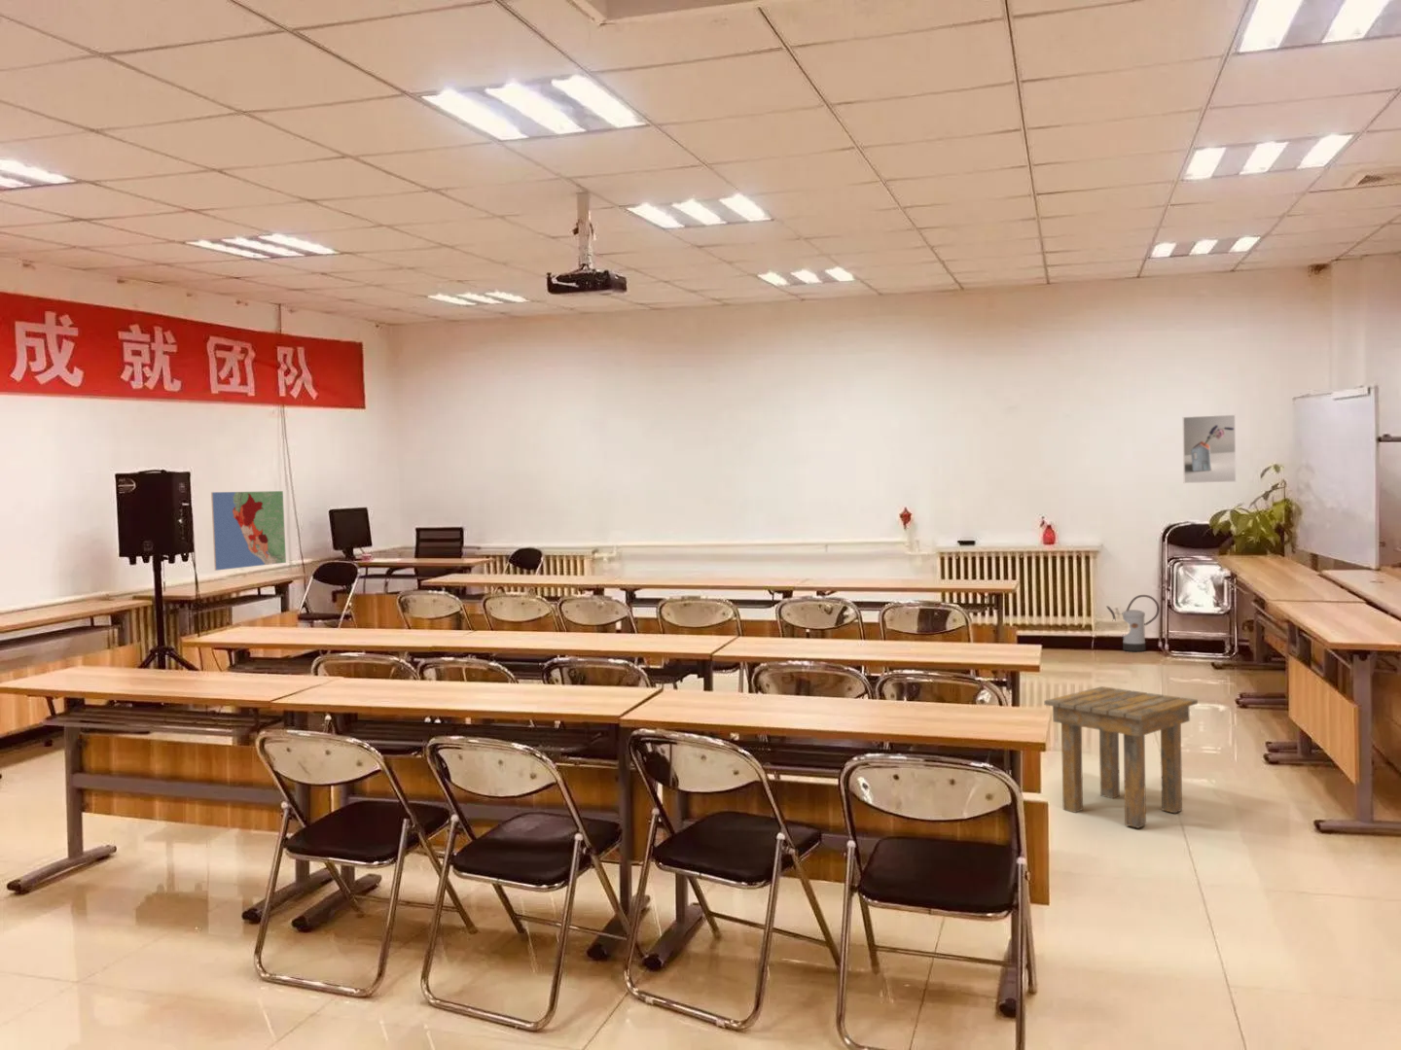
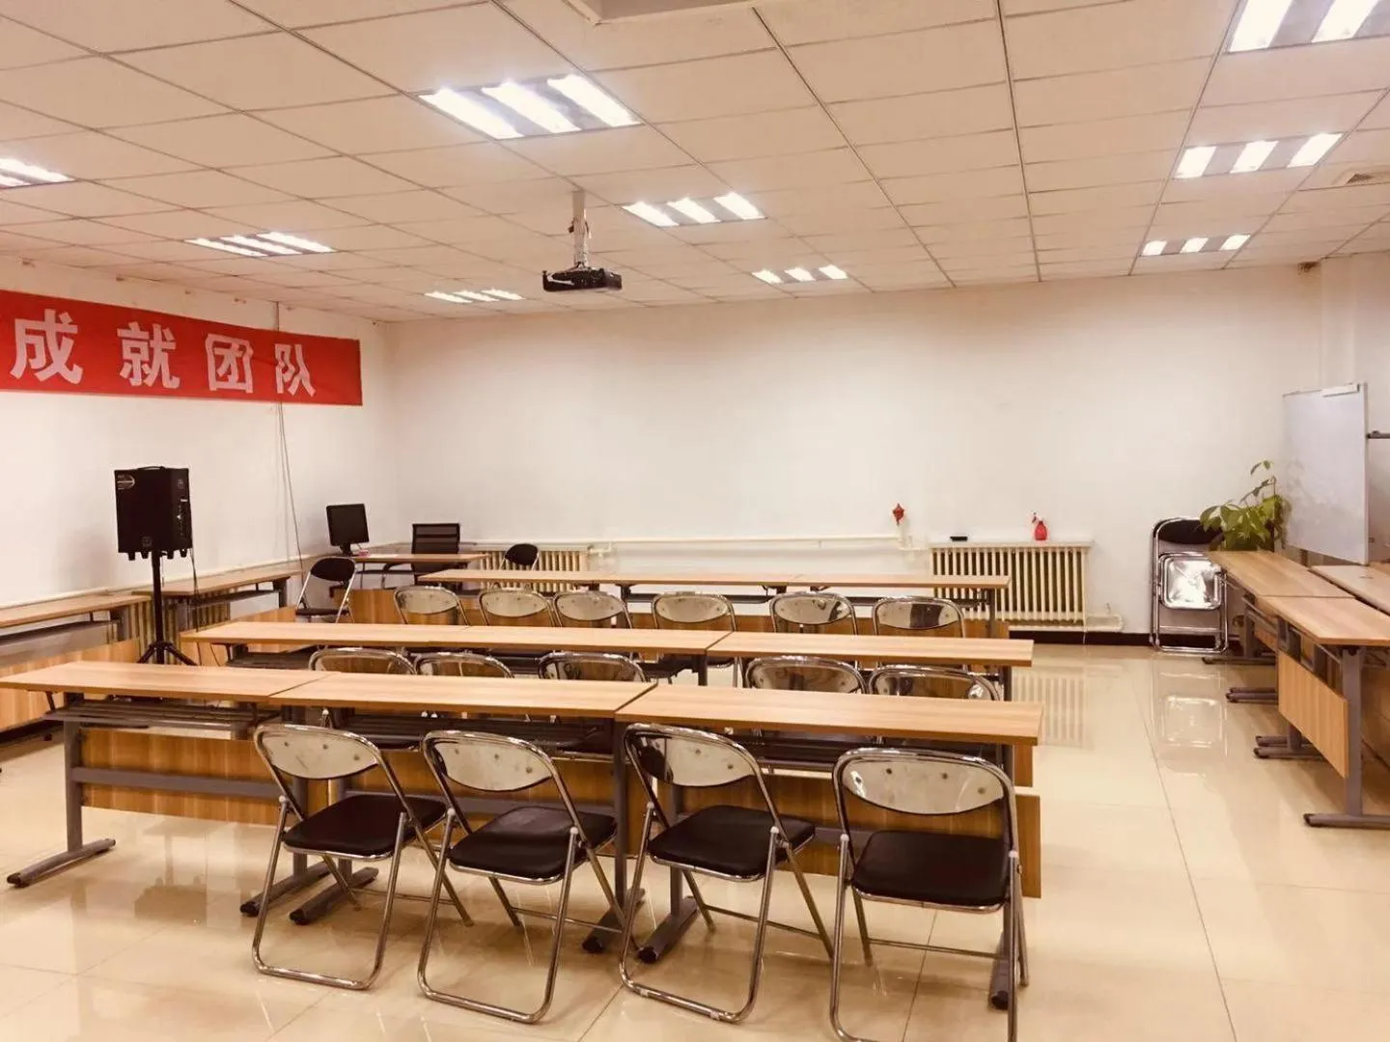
- map (250, 529)
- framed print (1208, 449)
- watering can (1133, 622)
- side table (1124, 754)
